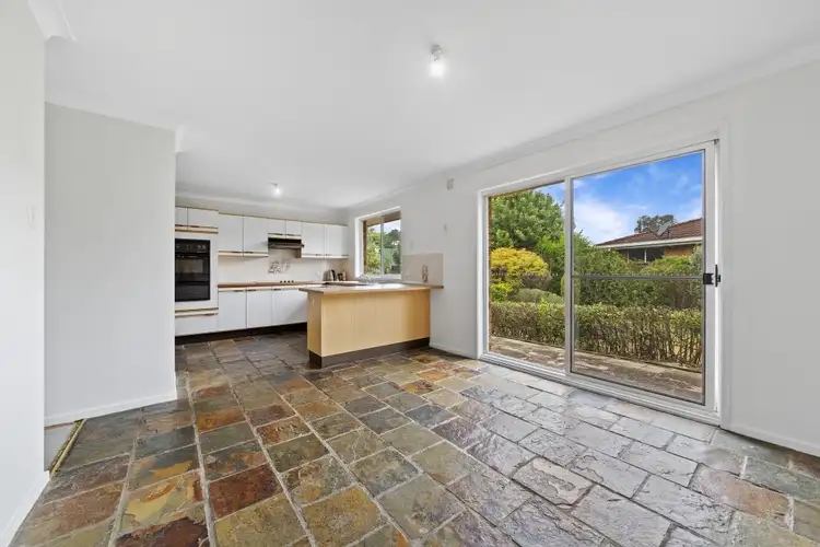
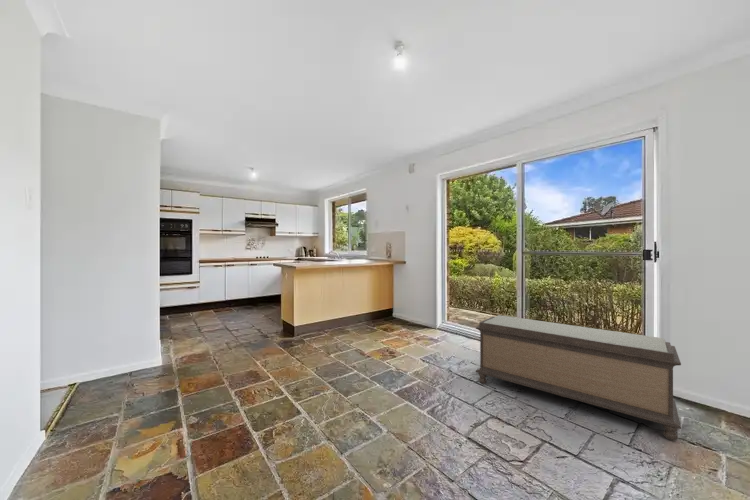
+ bench (564, 363)
